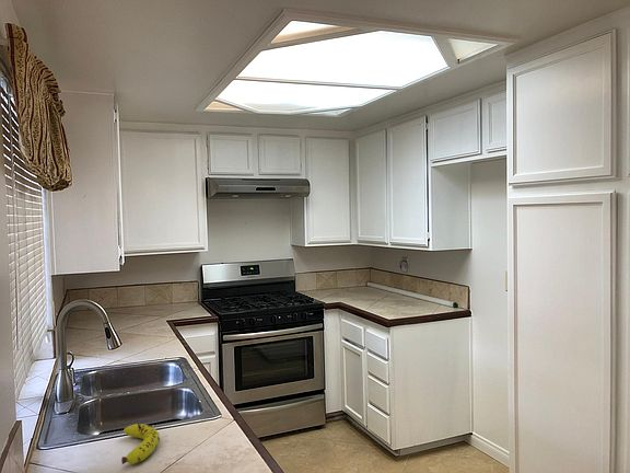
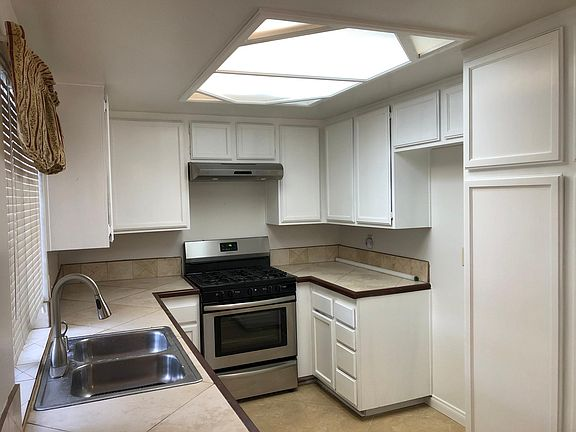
- fruit (135, 448)
